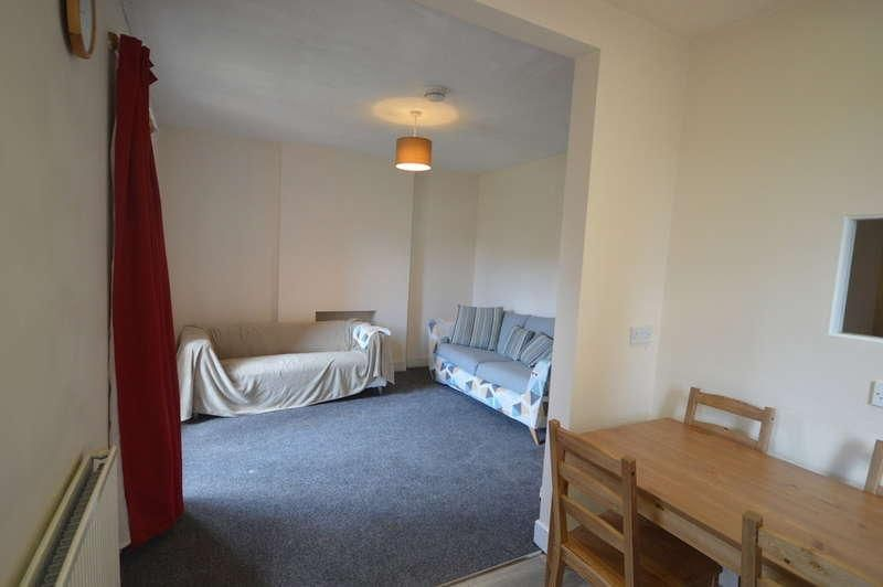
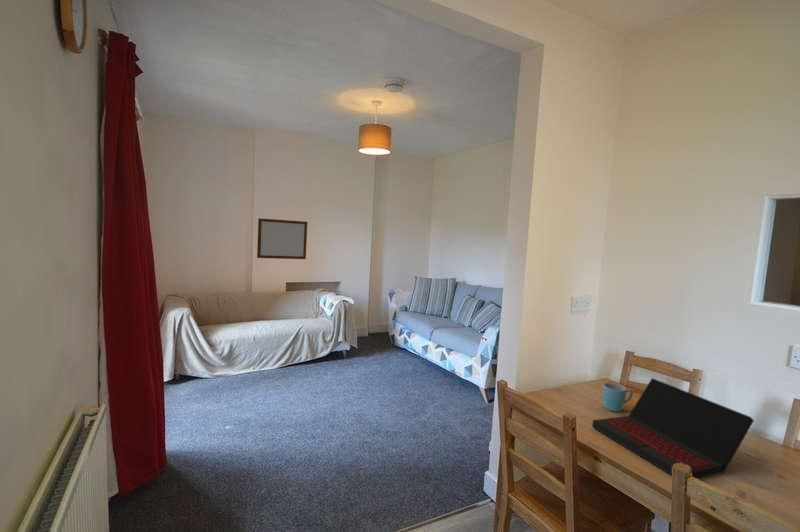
+ mug (617, 397)
+ laptop (666, 421)
+ writing board (282, 239)
